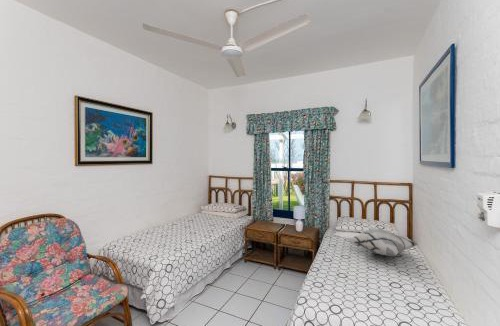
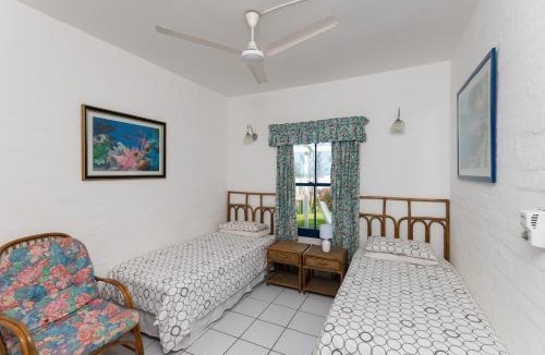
- decorative pillow (381, 242)
